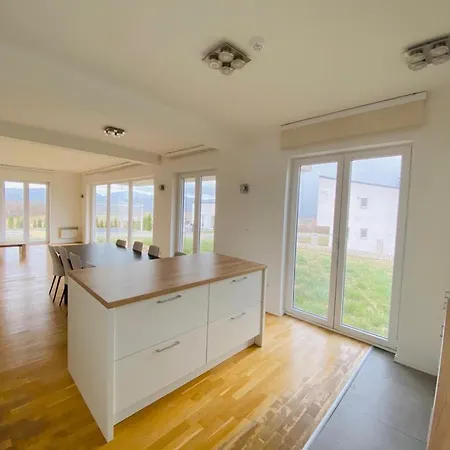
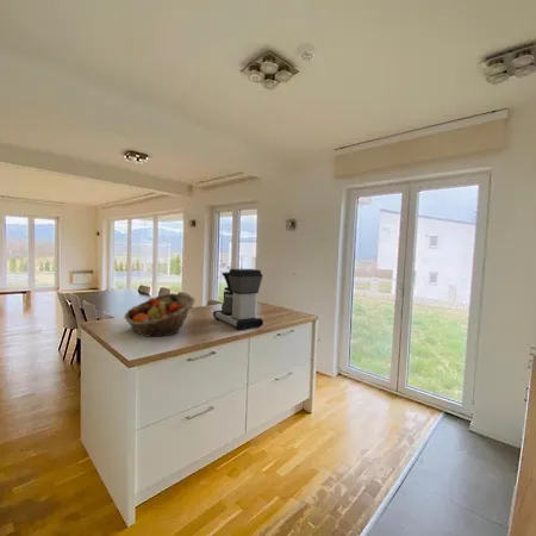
+ fruit basket (160, 313)
+ coffee maker (237, 295)
